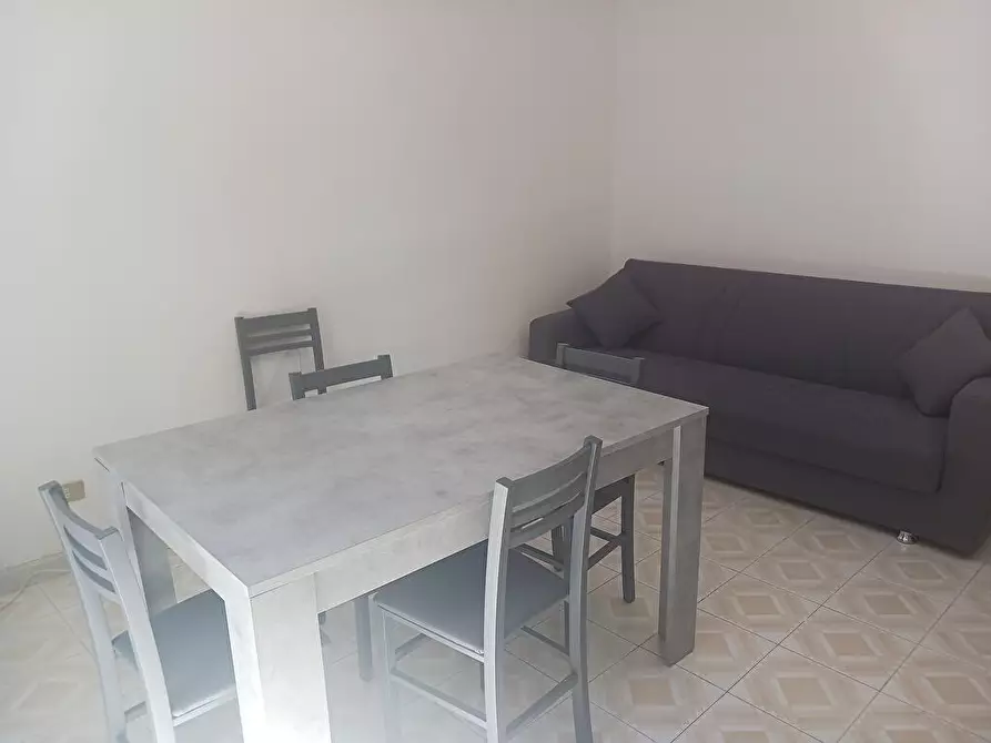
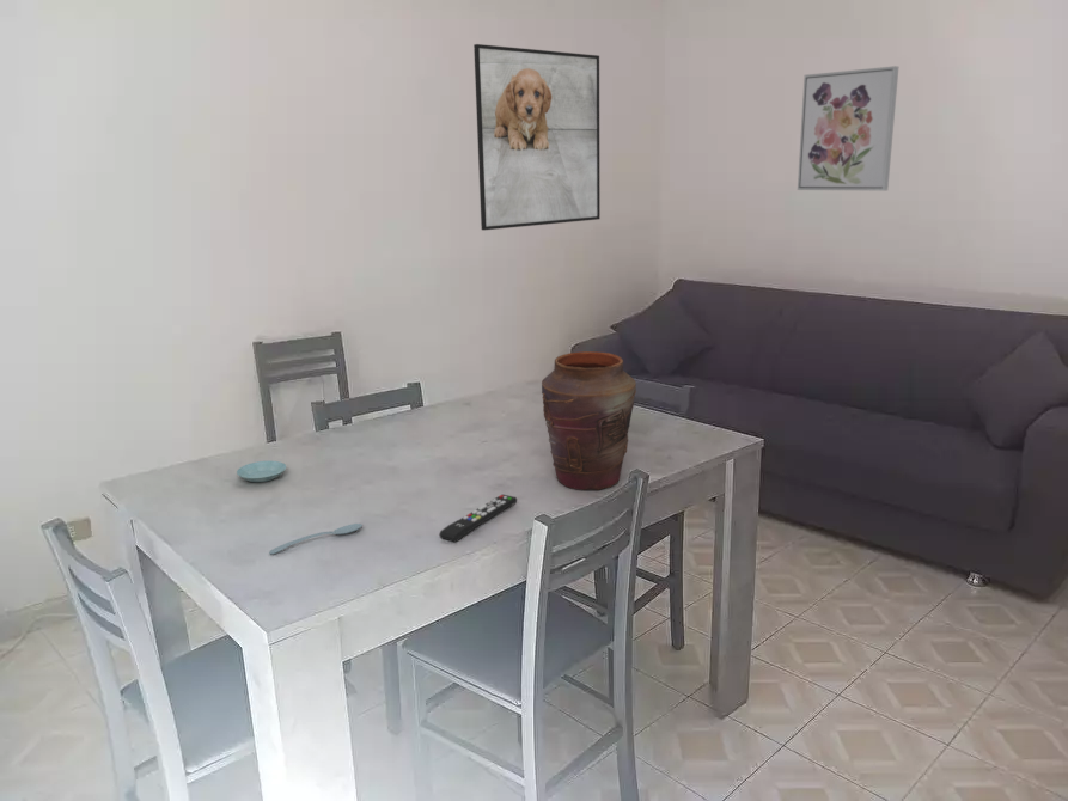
+ vase (588, 420)
+ wall art (844, 132)
+ spoon (316, 536)
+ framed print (542, 139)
+ remote control (480, 516)
+ saucer (262, 472)
